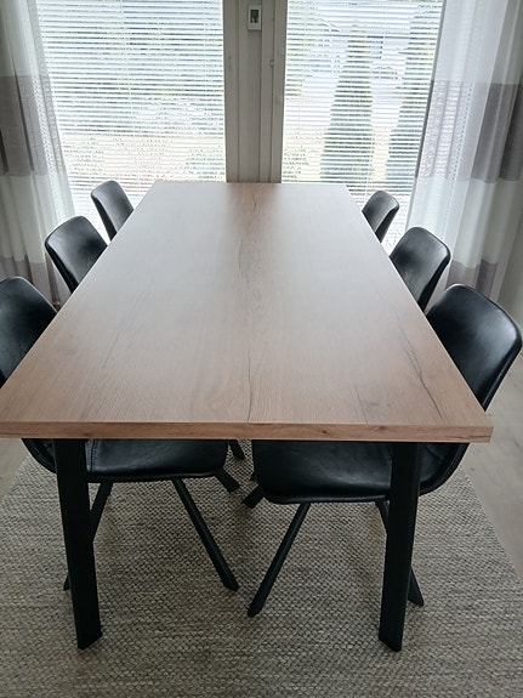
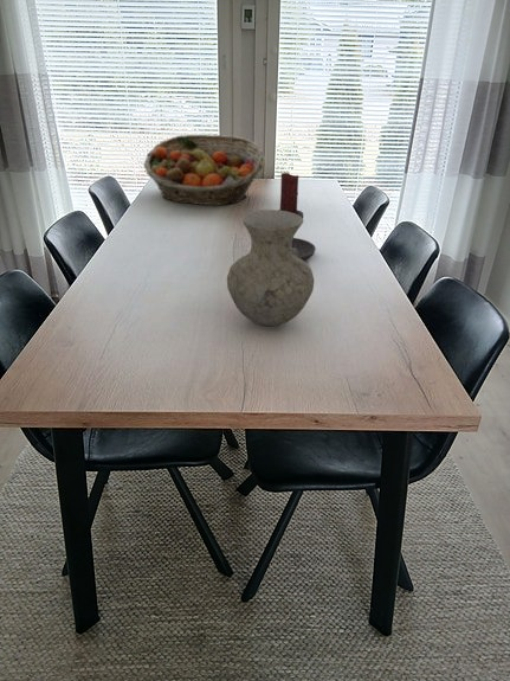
+ candle holder (291, 212)
+ fruit basket (204, 169)
+ vase (270, 271)
